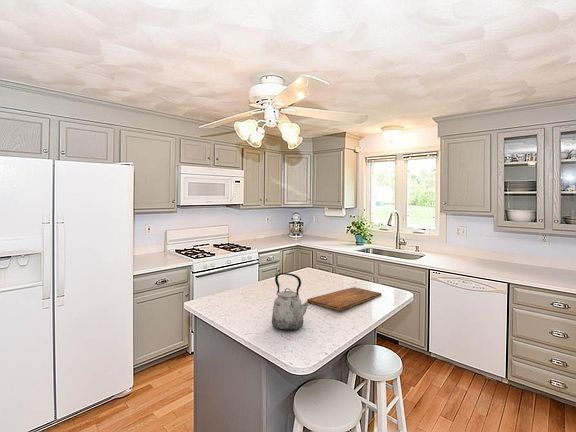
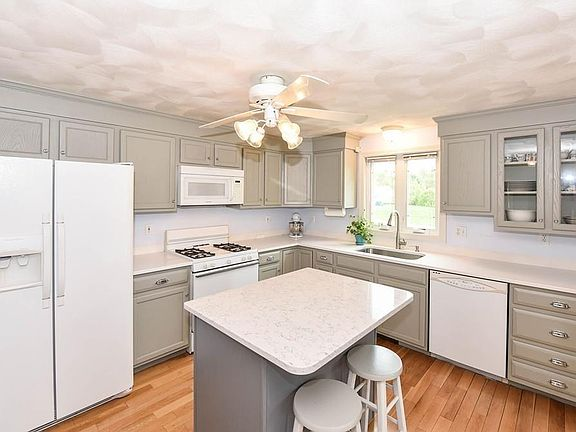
- kettle (292, 301)
- cutting board (346, 297)
